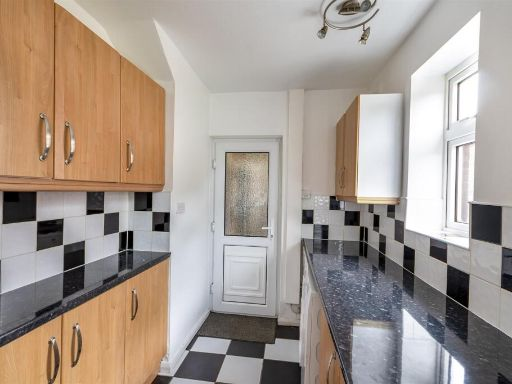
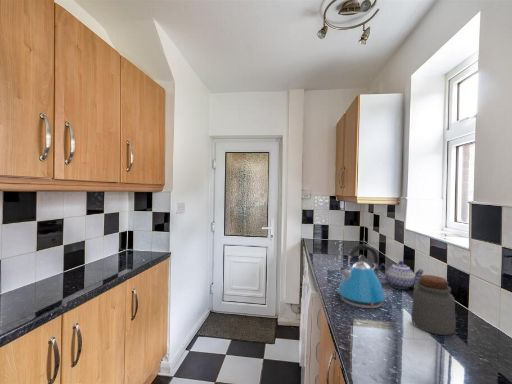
+ kettle (363, 272)
+ teapot (399, 273)
+ jar (433, 302)
